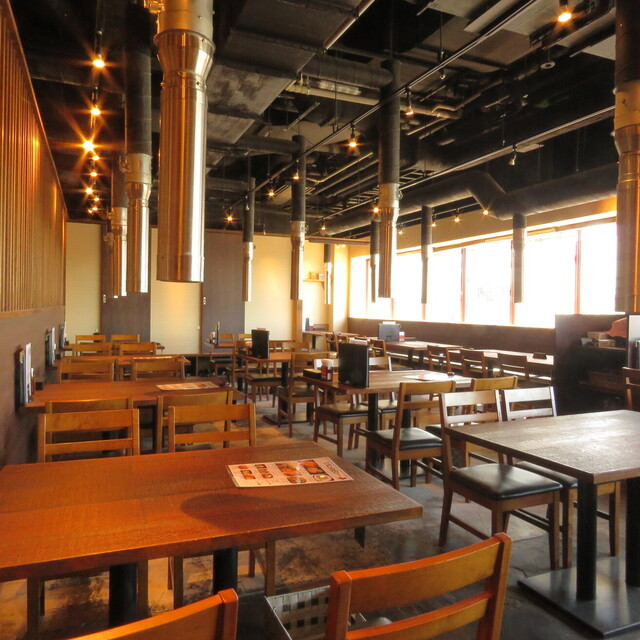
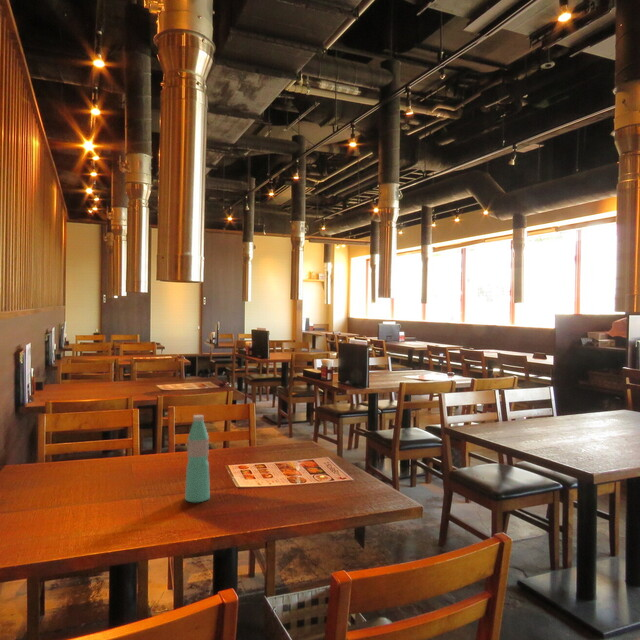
+ water bottle (197, 456)
